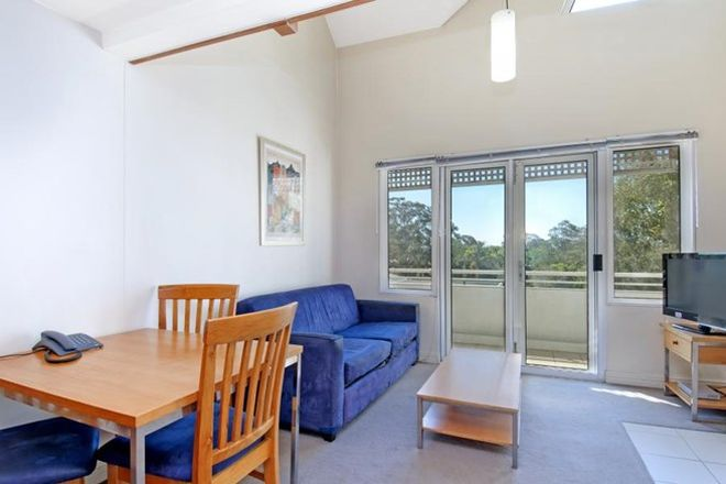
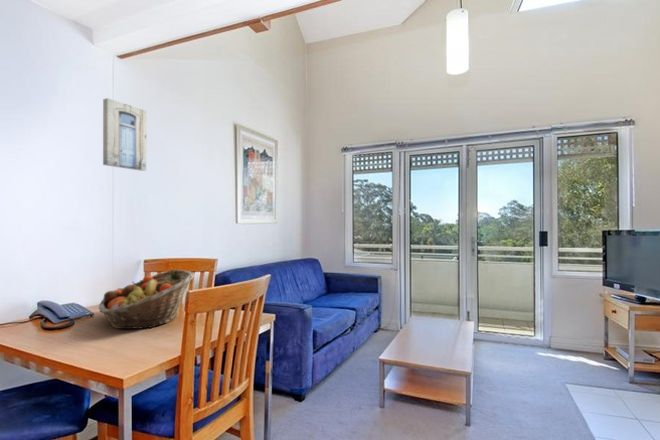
+ wall art (125, 136)
+ fruit basket (148, 296)
